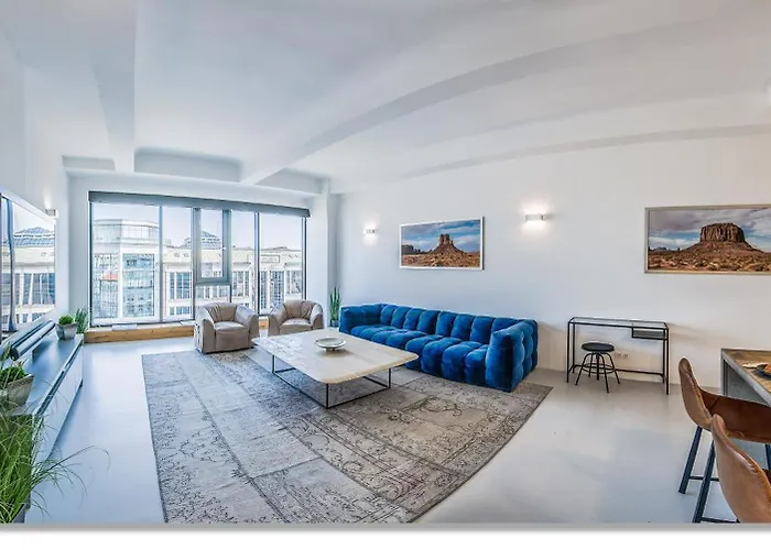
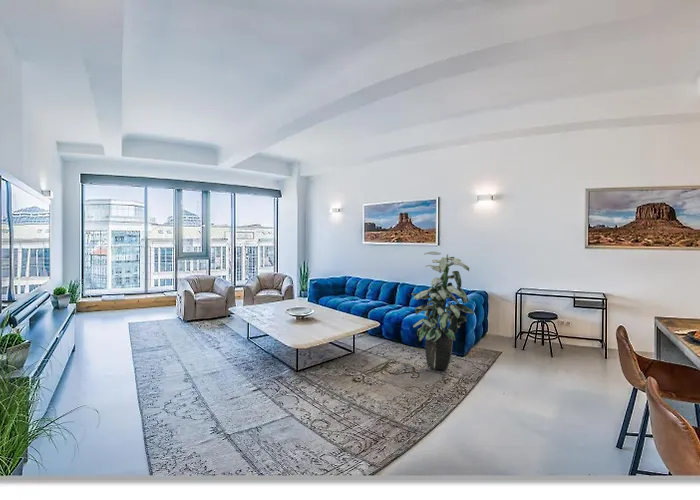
+ indoor plant (439, 309)
